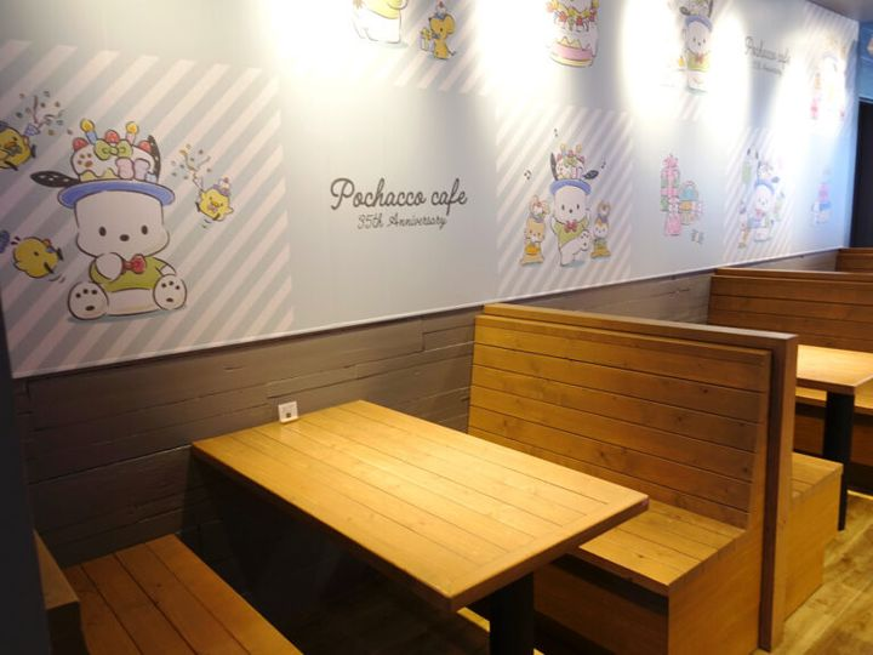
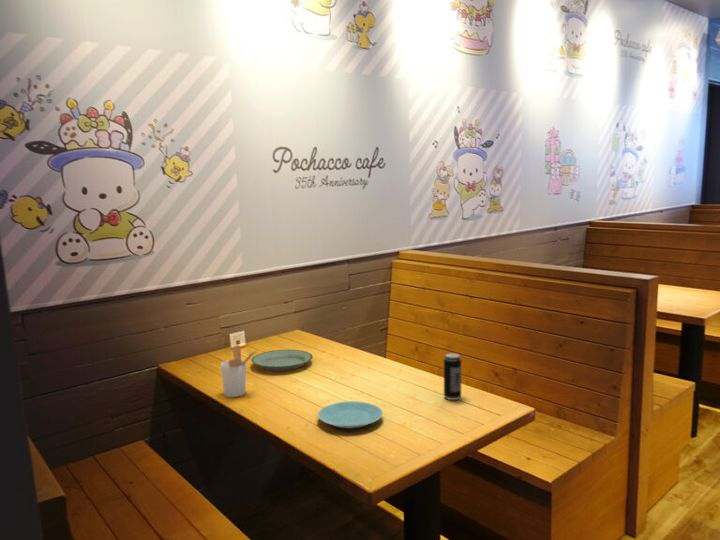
+ utensil holder (240, 371)
+ plate (350, 416)
+ beverage can (452, 376)
+ plate (282, 361)
